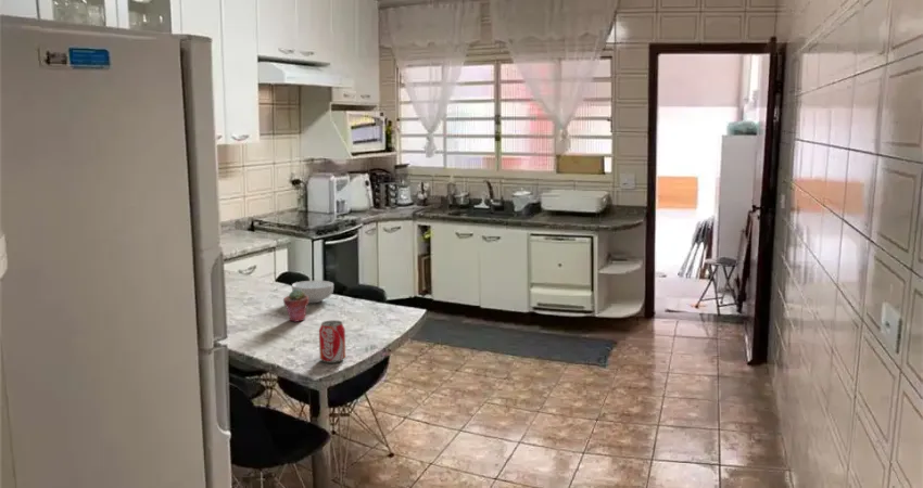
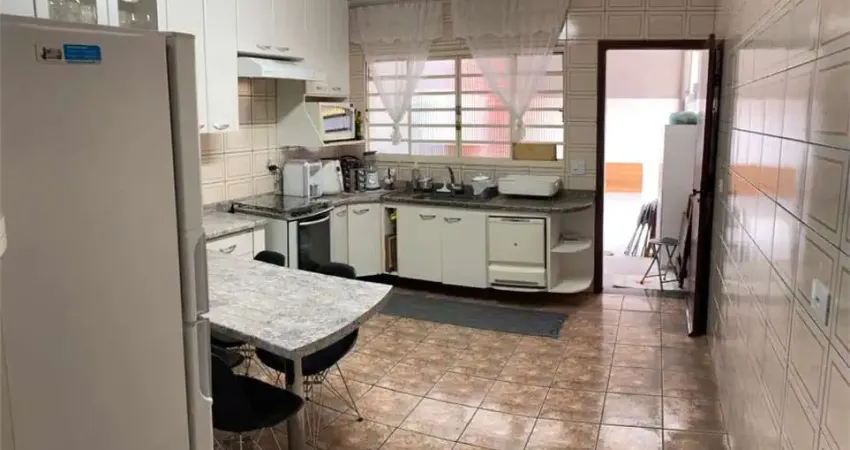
- potted succulent (295, 304)
- beverage can (332, 341)
- cereal bowl (313, 292)
